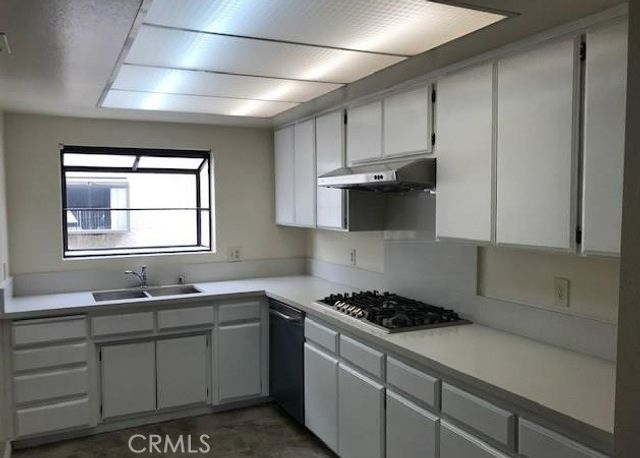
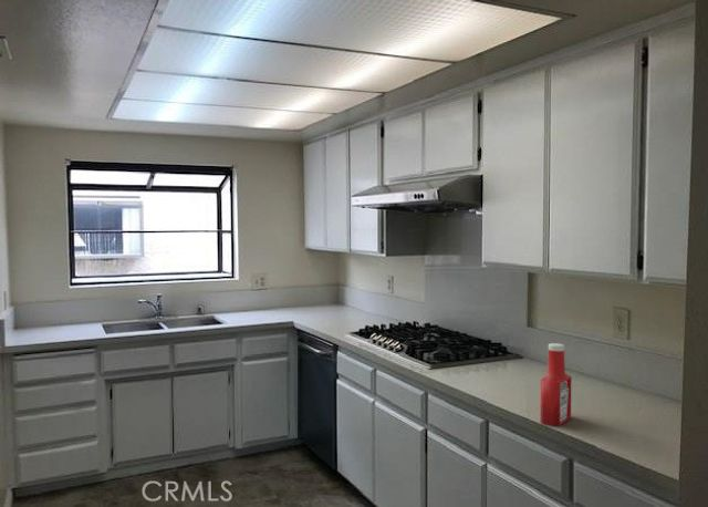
+ soap bottle (555, 382)
